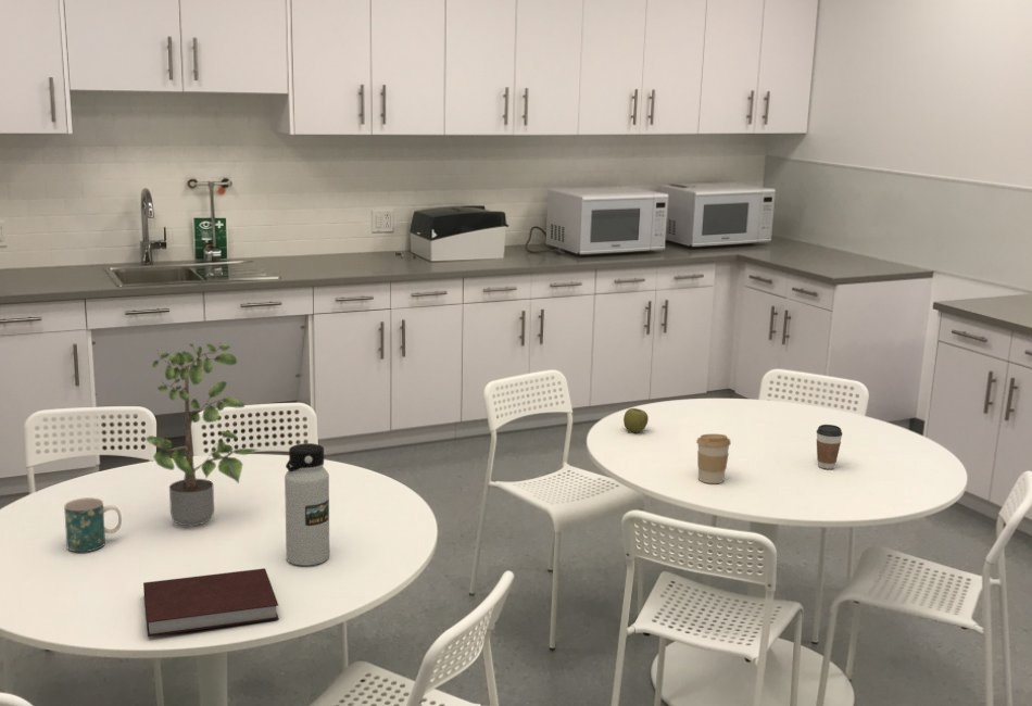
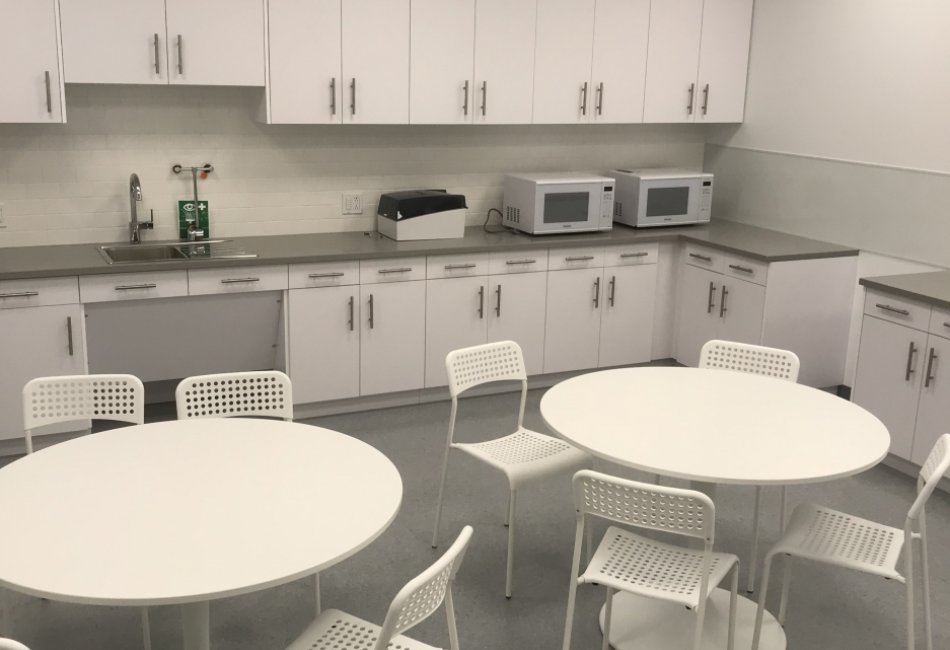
- mug (93, 522)
- notebook (210, 600)
- apple (635, 419)
- potted plant (206, 421)
- coffee cup (712, 456)
- water bottle (306, 503)
- coffee cup (828, 446)
